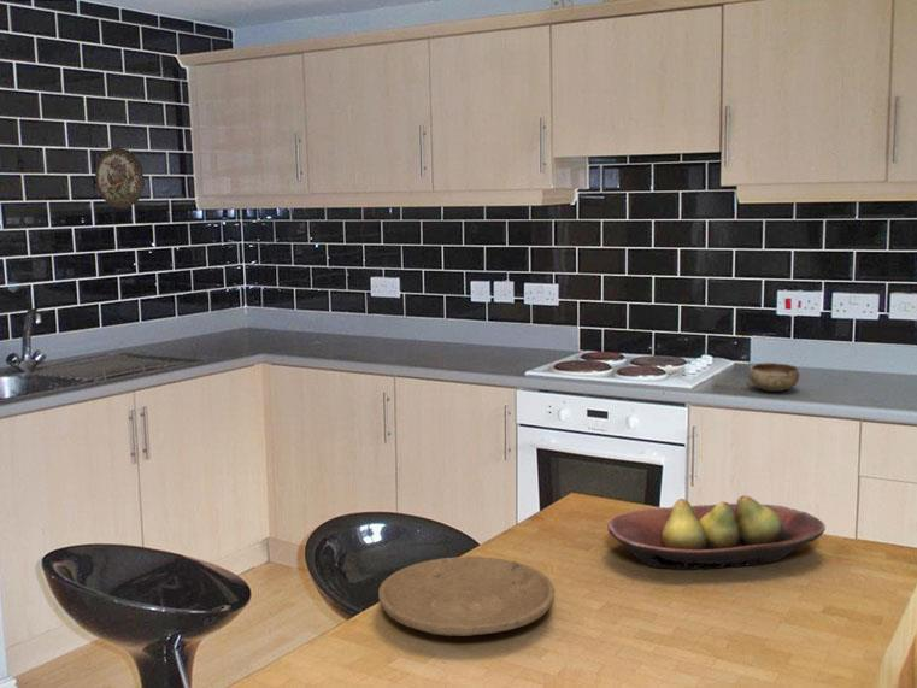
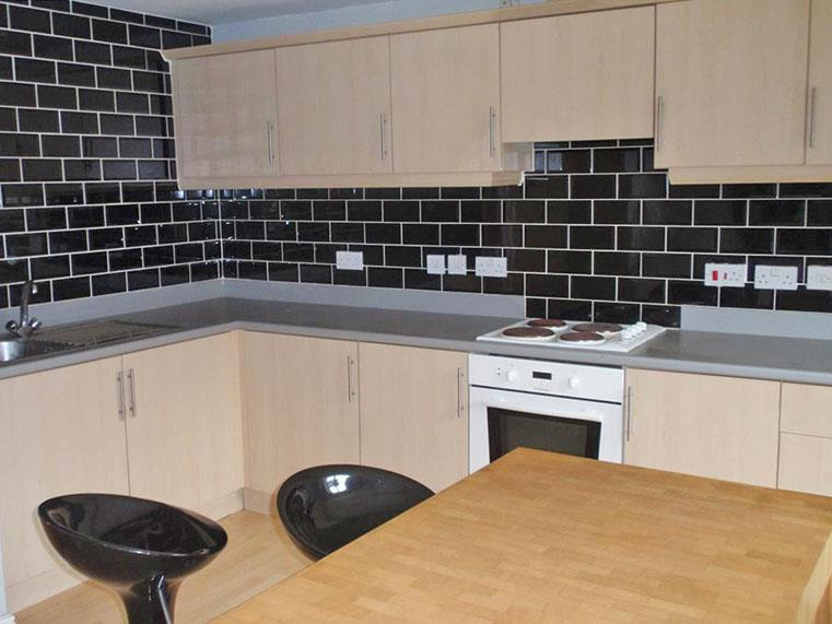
- bowl (772, 378)
- fruit bowl (715, 528)
- plate (466, 601)
- decorative plate (118, 177)
